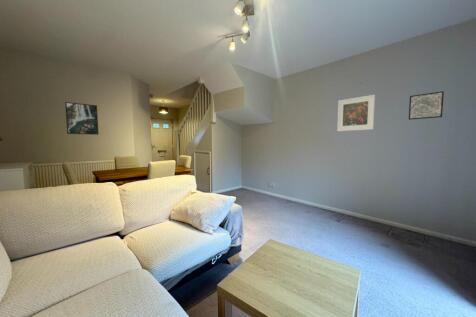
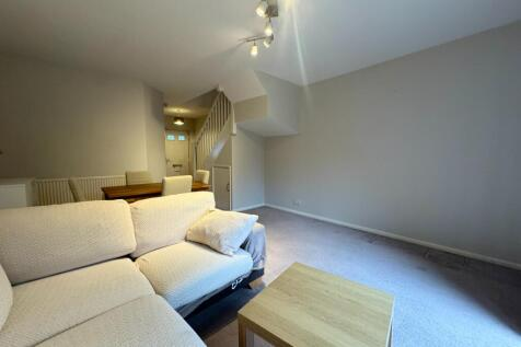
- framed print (82, 119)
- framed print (354, 114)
- wall art (425, 106)
